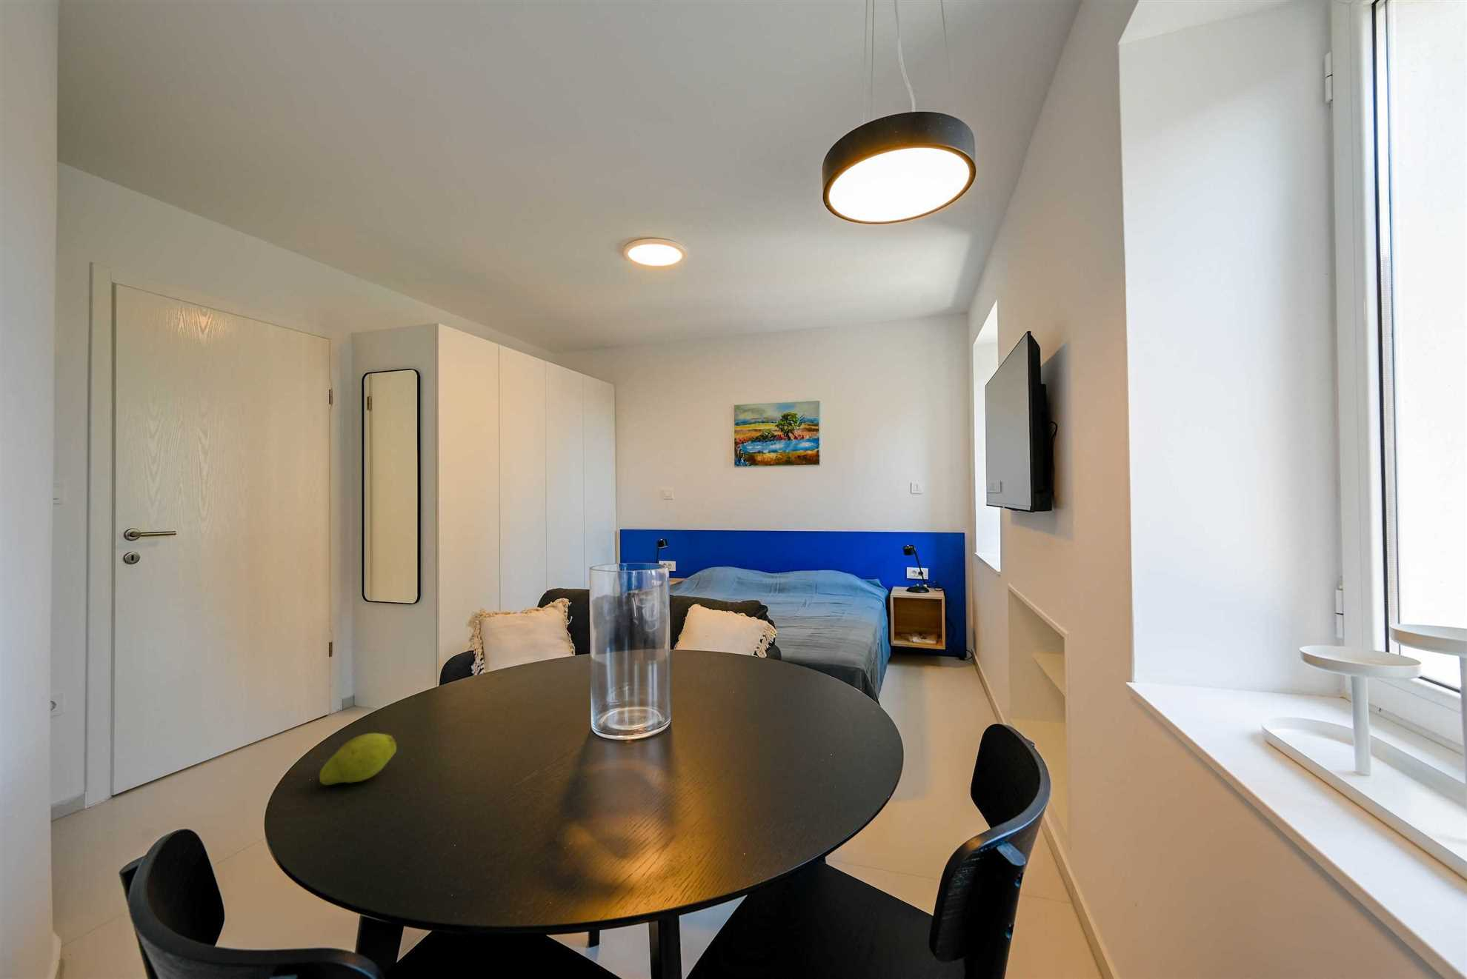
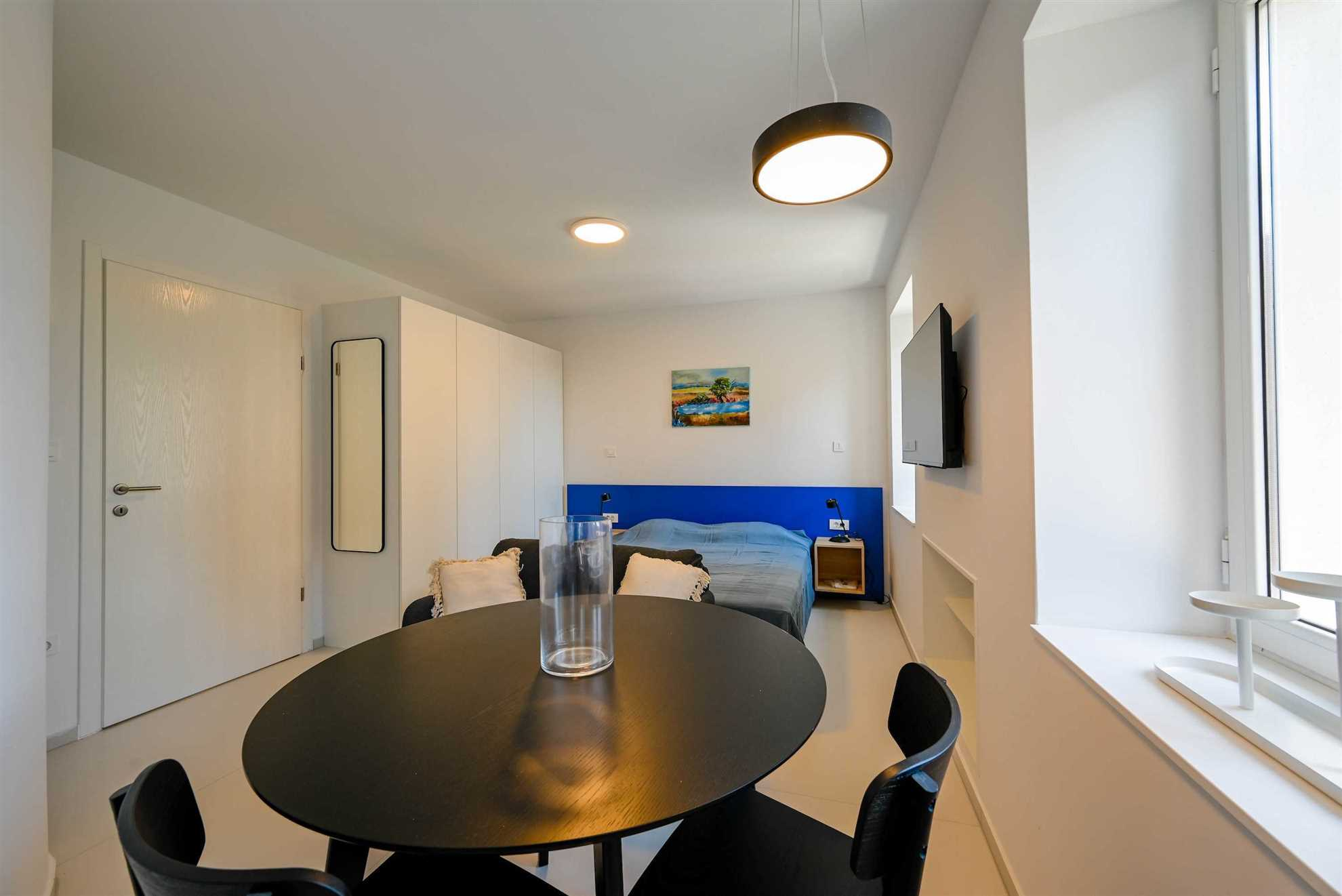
- fruit (354, 756)
